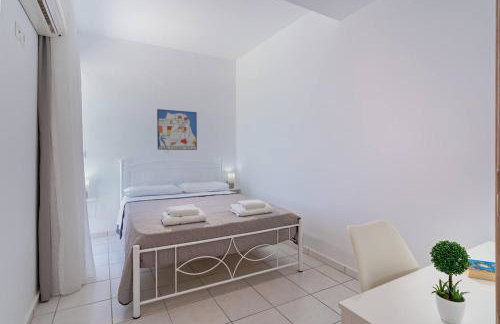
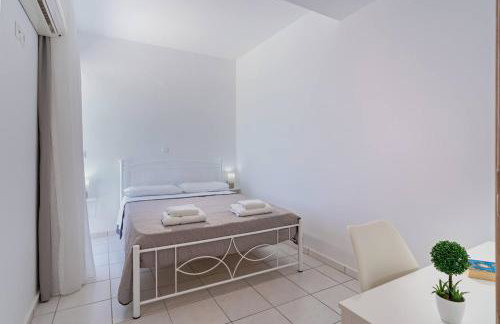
- wall art (177, 130)
